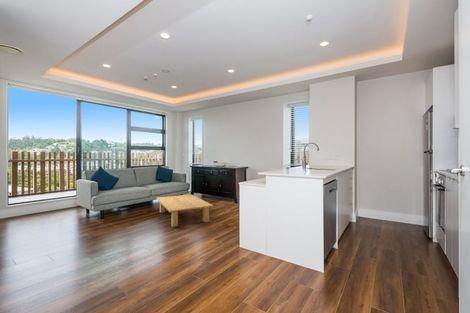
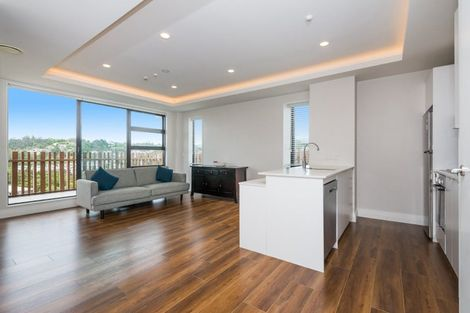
- coffee table (182, 208)
